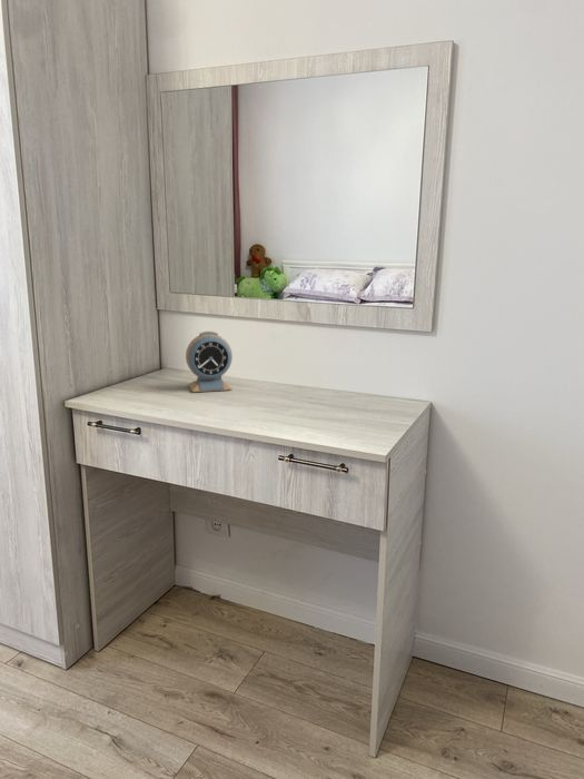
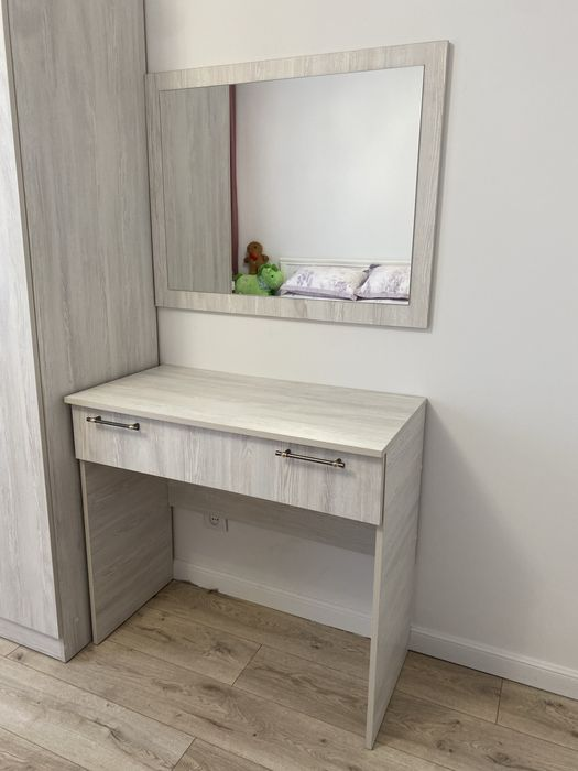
- alarm clock (209, 359)
